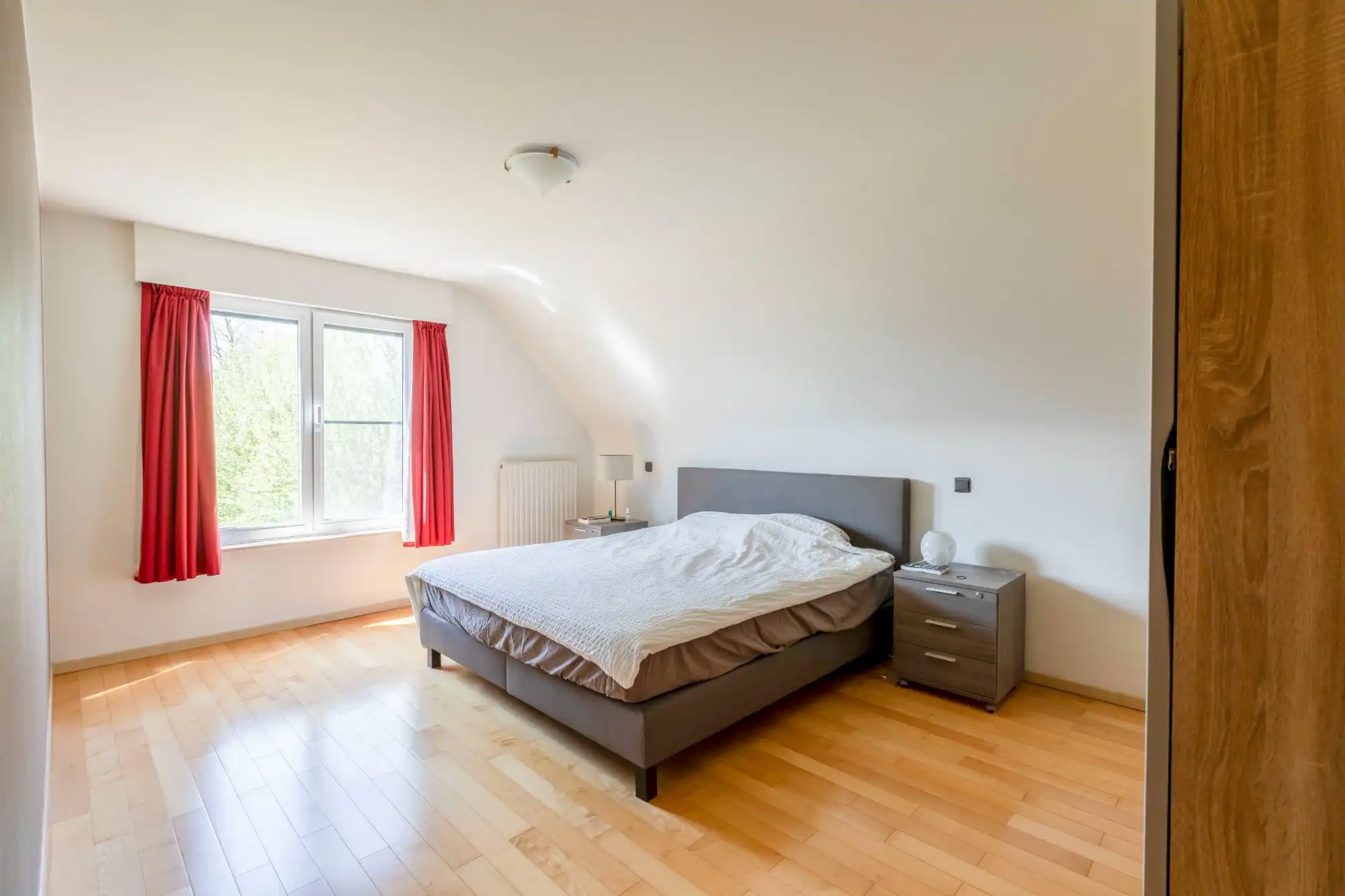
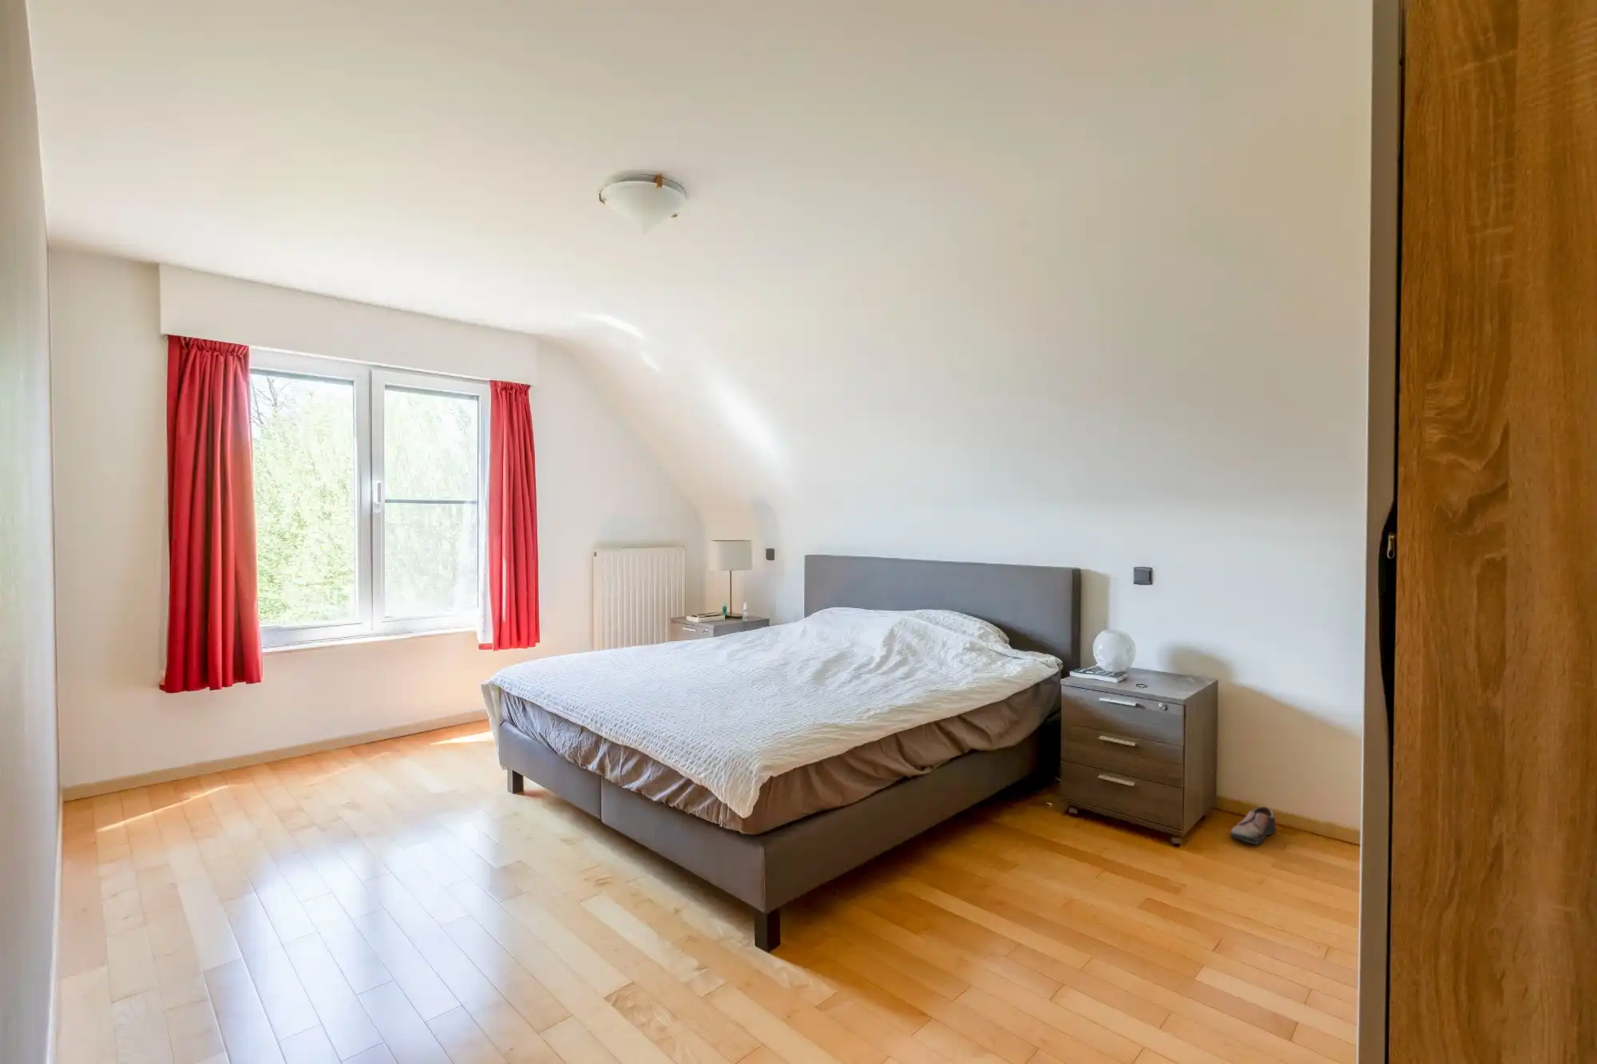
+ shoe (1251, 823)
